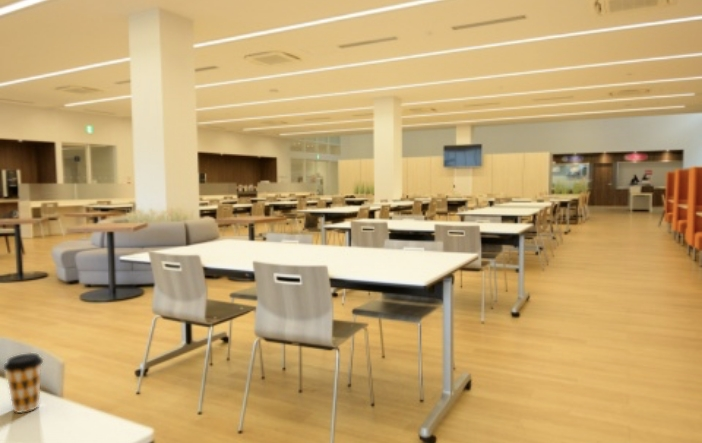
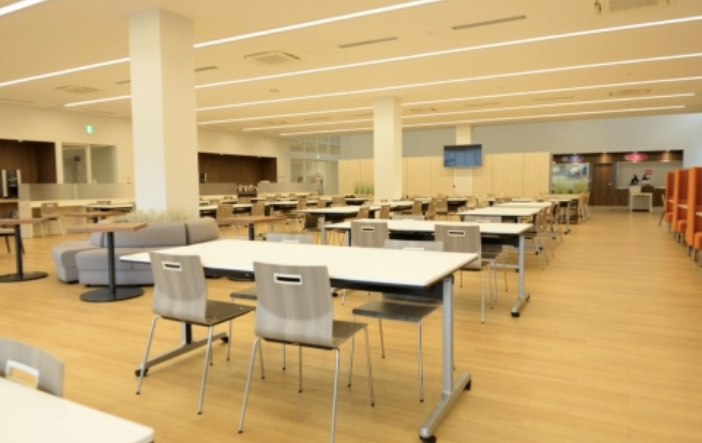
- coffee cup (24, 382)
